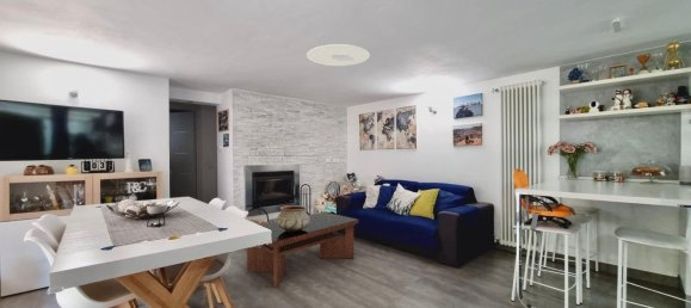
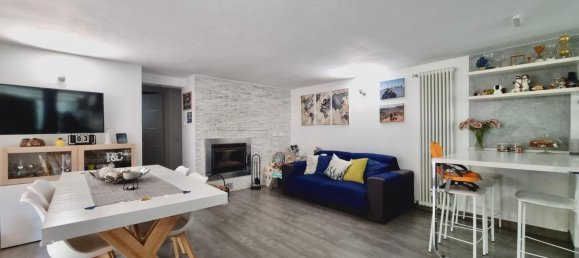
- ceramic pot (294, 217)
- coffee table (303, 244)
- ceiling light (338, 53)
